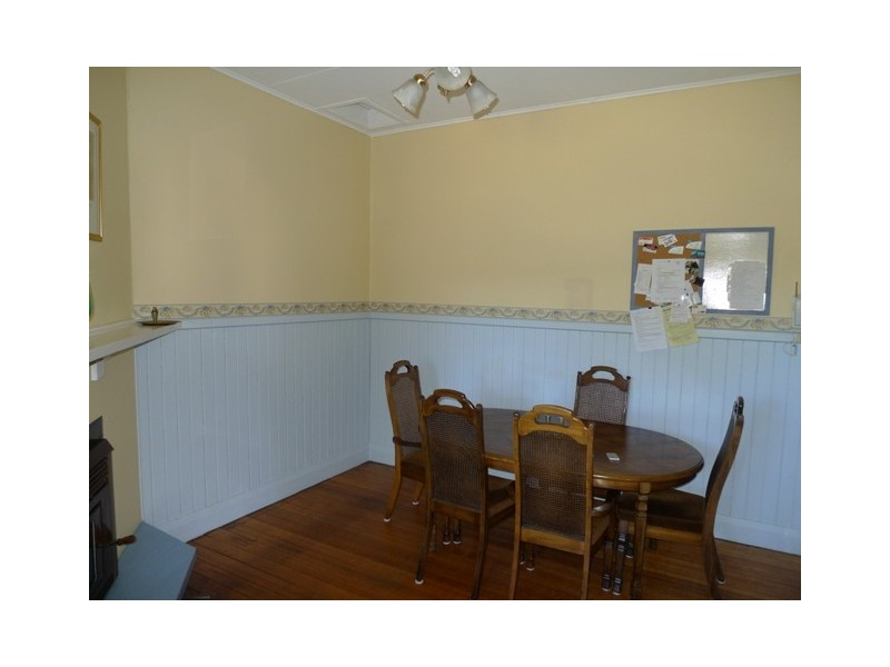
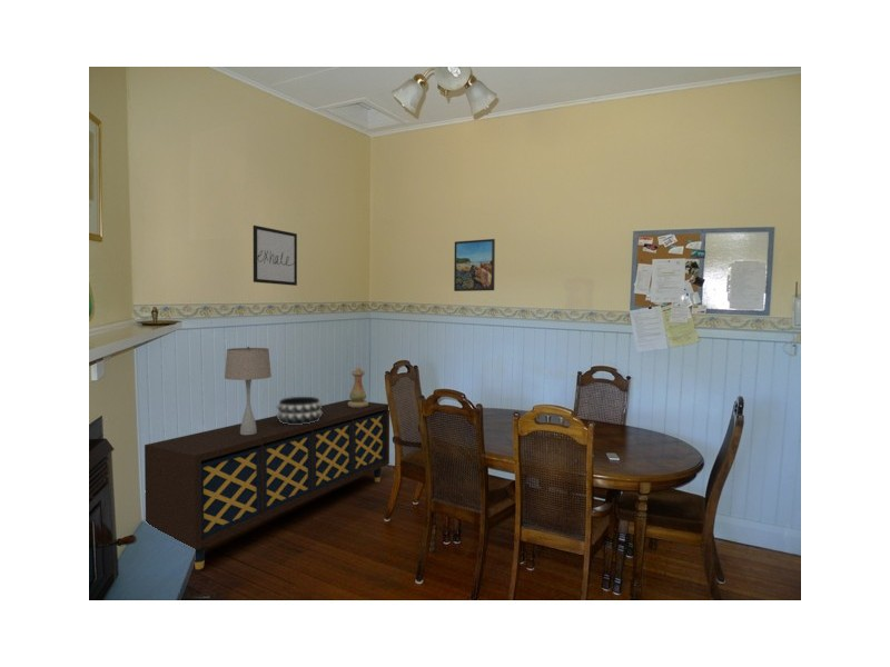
+ sideboard (290, 466)
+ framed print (474, 266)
+ decorative bowl (299, 409)
+ wall art (276, 257)
+ vase (358, 386)
+ table lamp (248, 389)
